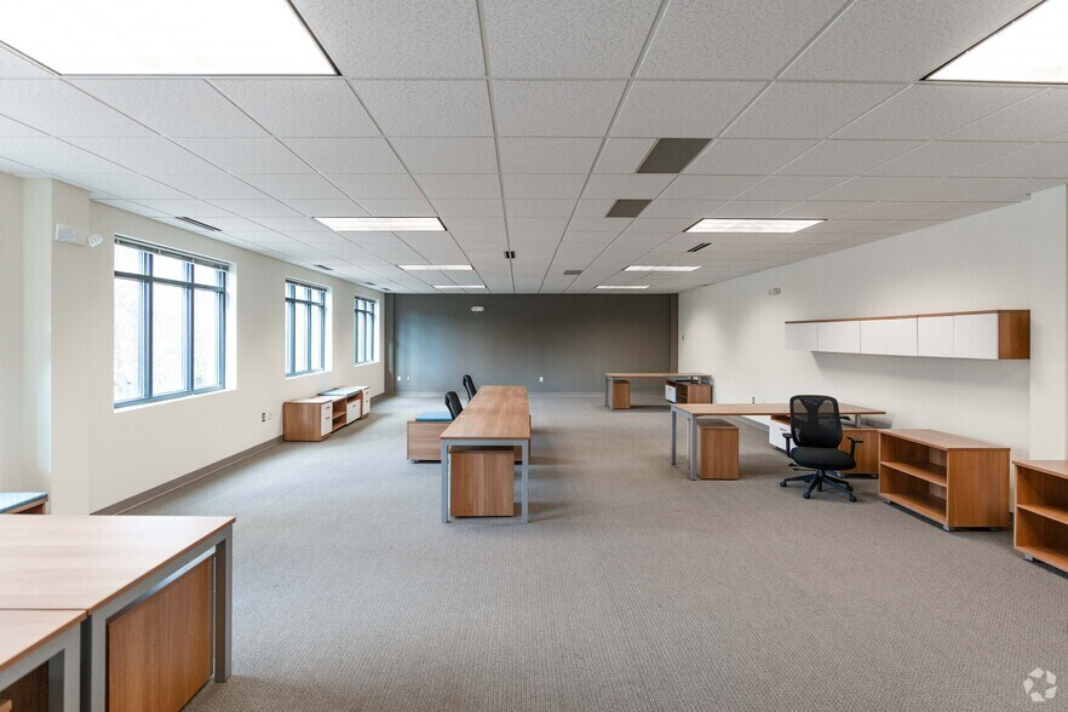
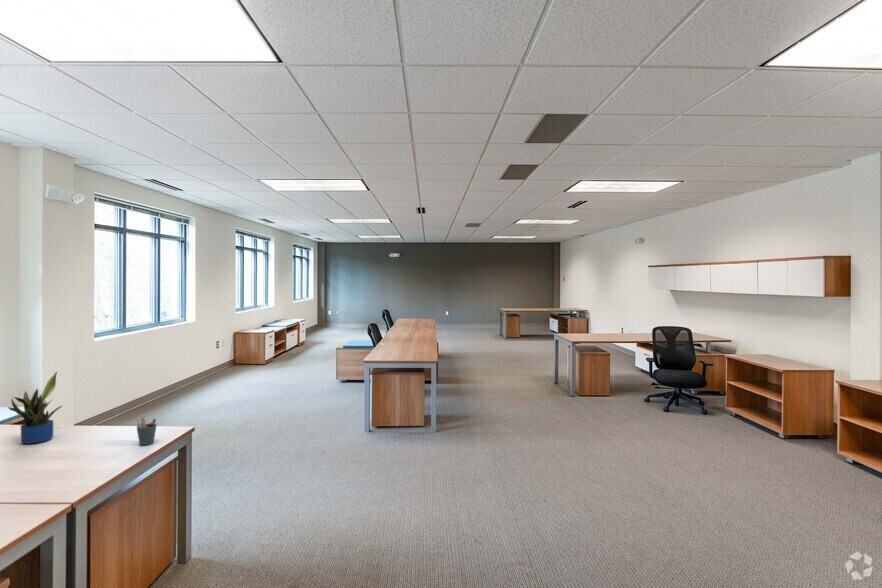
+ pen holder (146, 429)
+ potted plant (37, 406)
